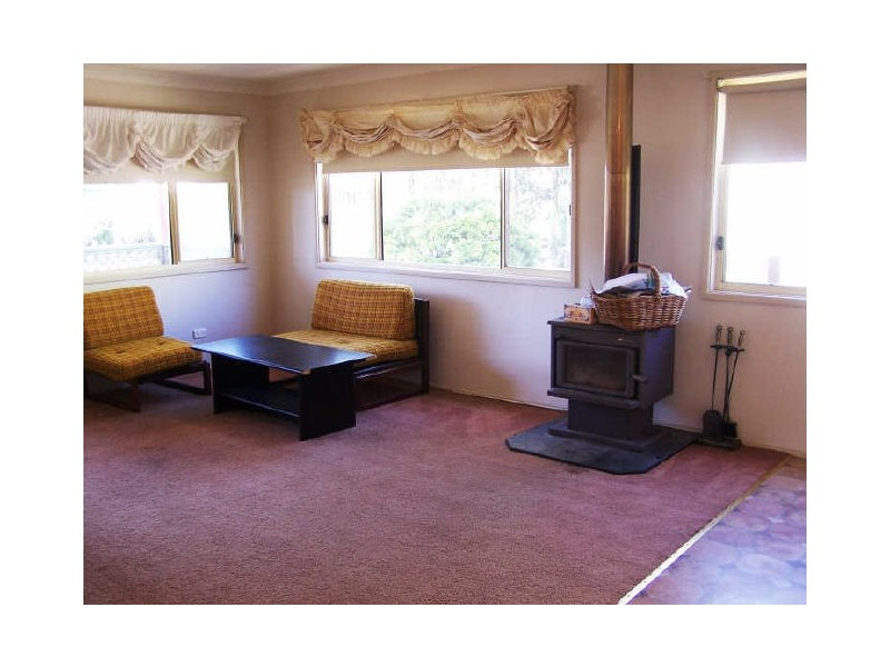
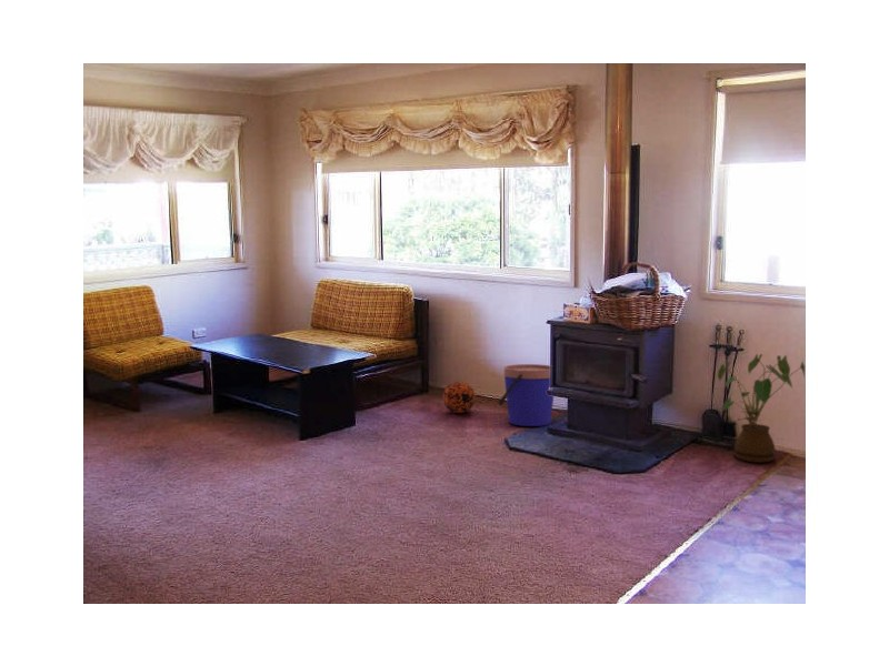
+ house plant (760, 407)
+ decorative ball (459, 396)
+ bucket (527, 394)
